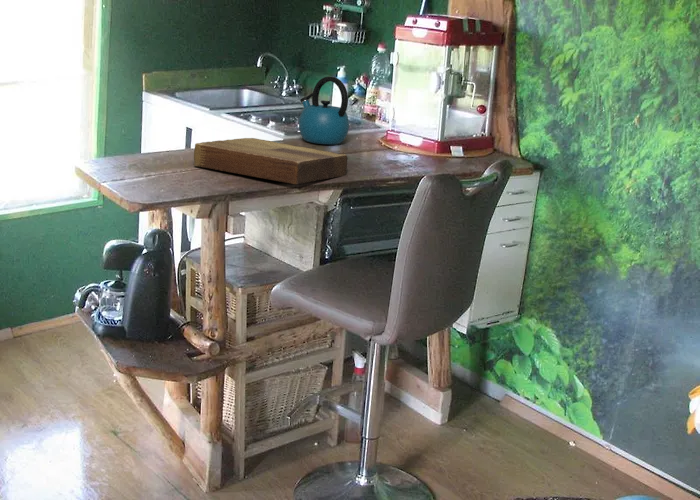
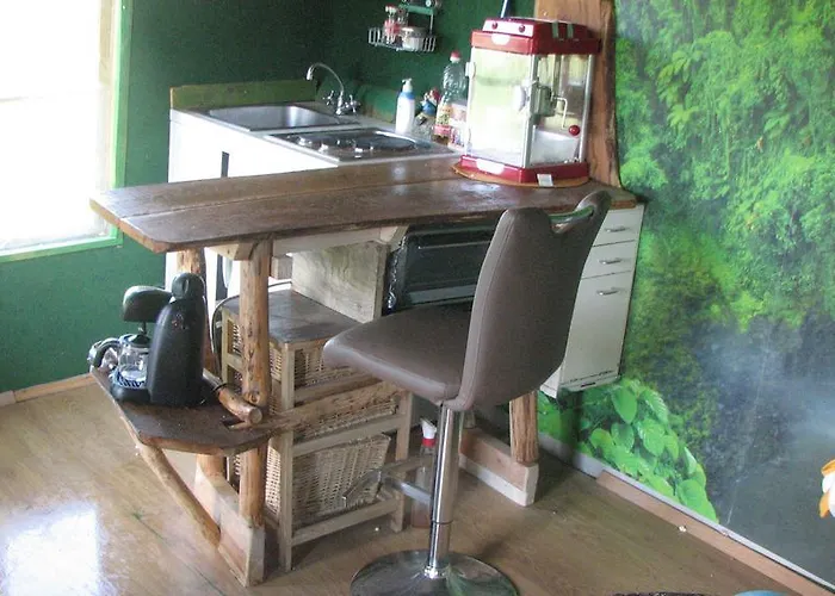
- cutting board (271, 158)
- kettle (322, 109)
